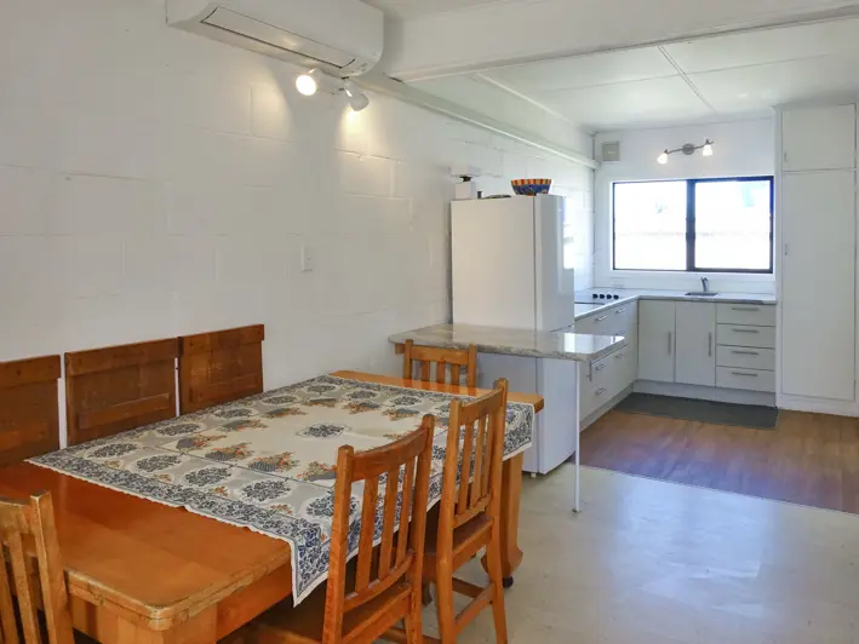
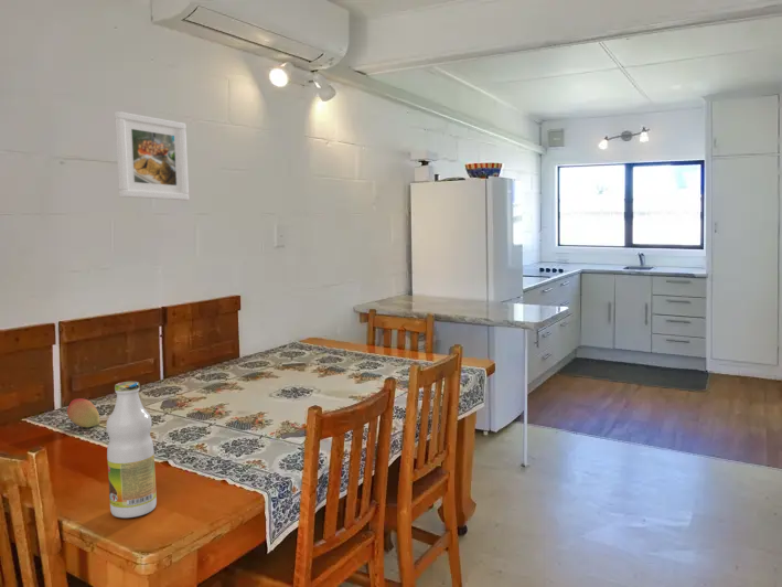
+ bottle (130, 447)
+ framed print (153, 158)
+ fruit (83, 412)
